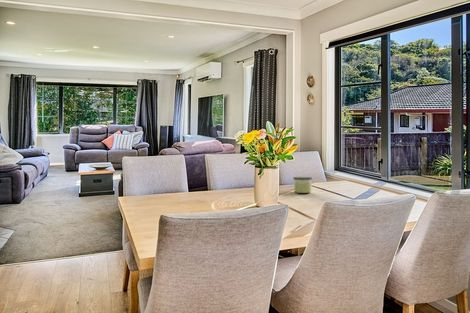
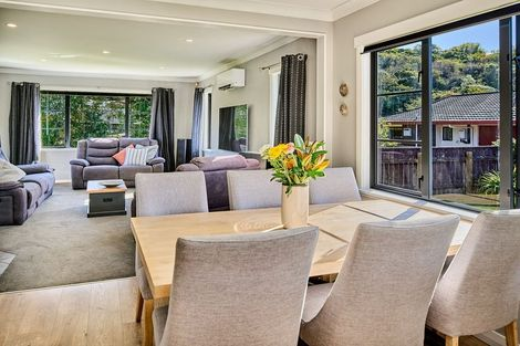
- candle (302, 184)
